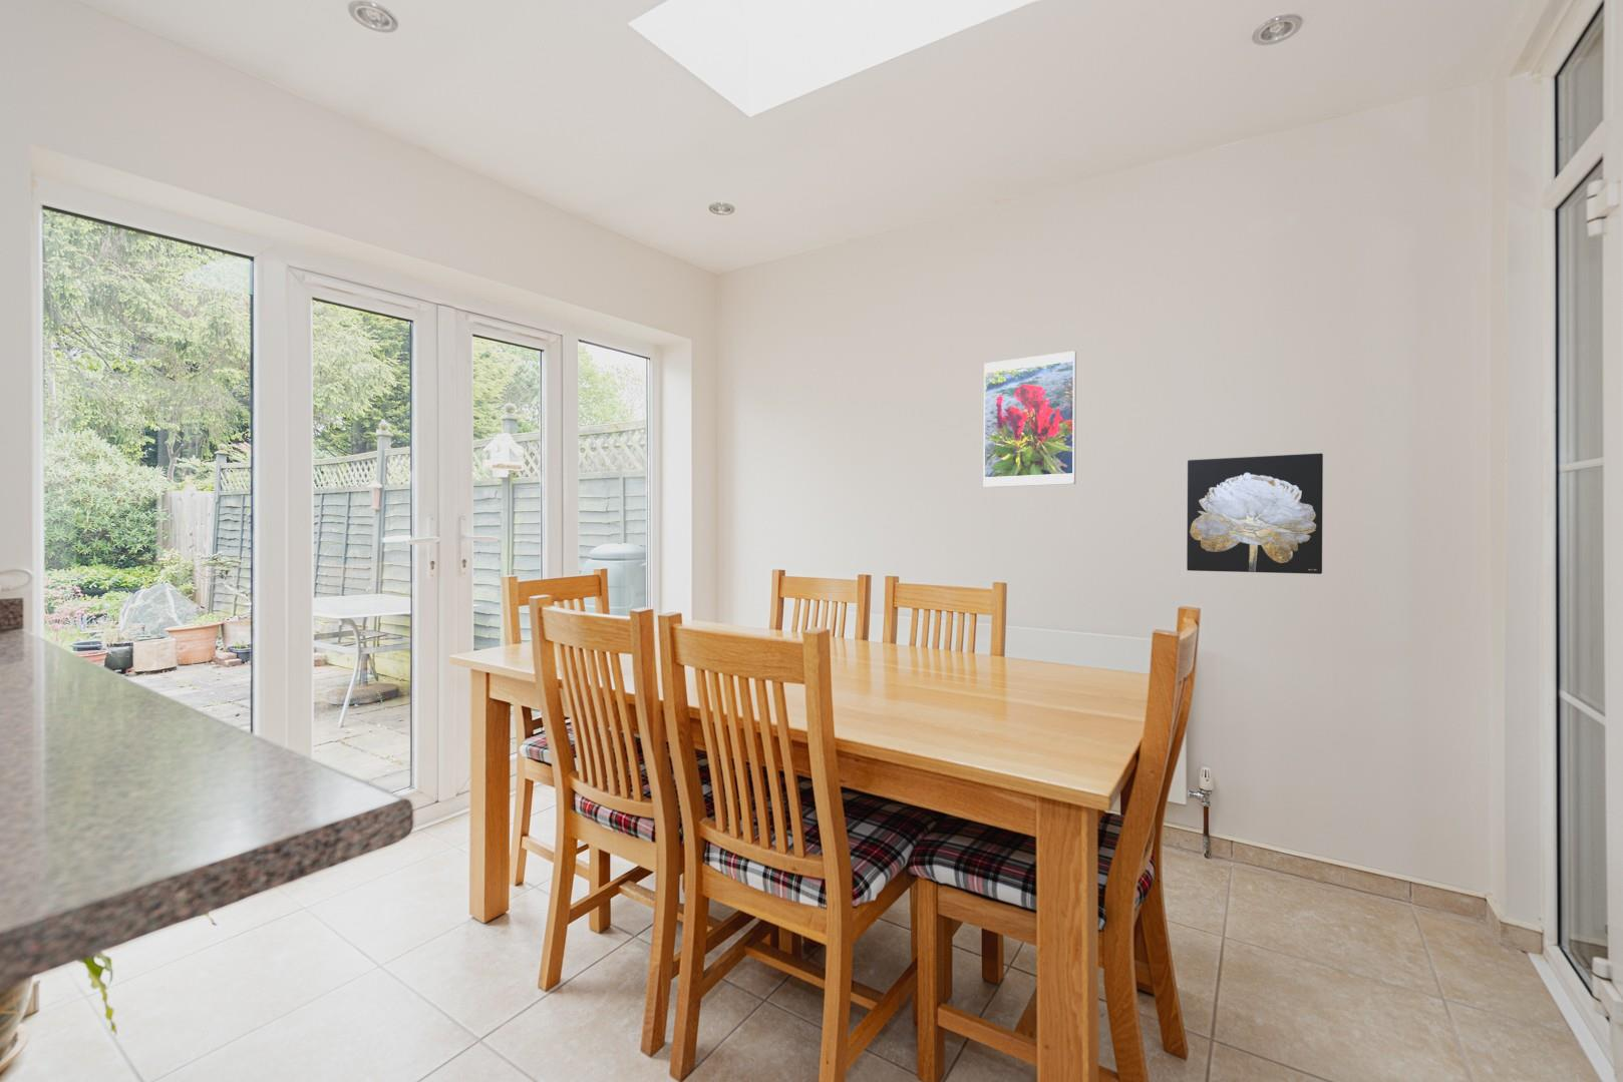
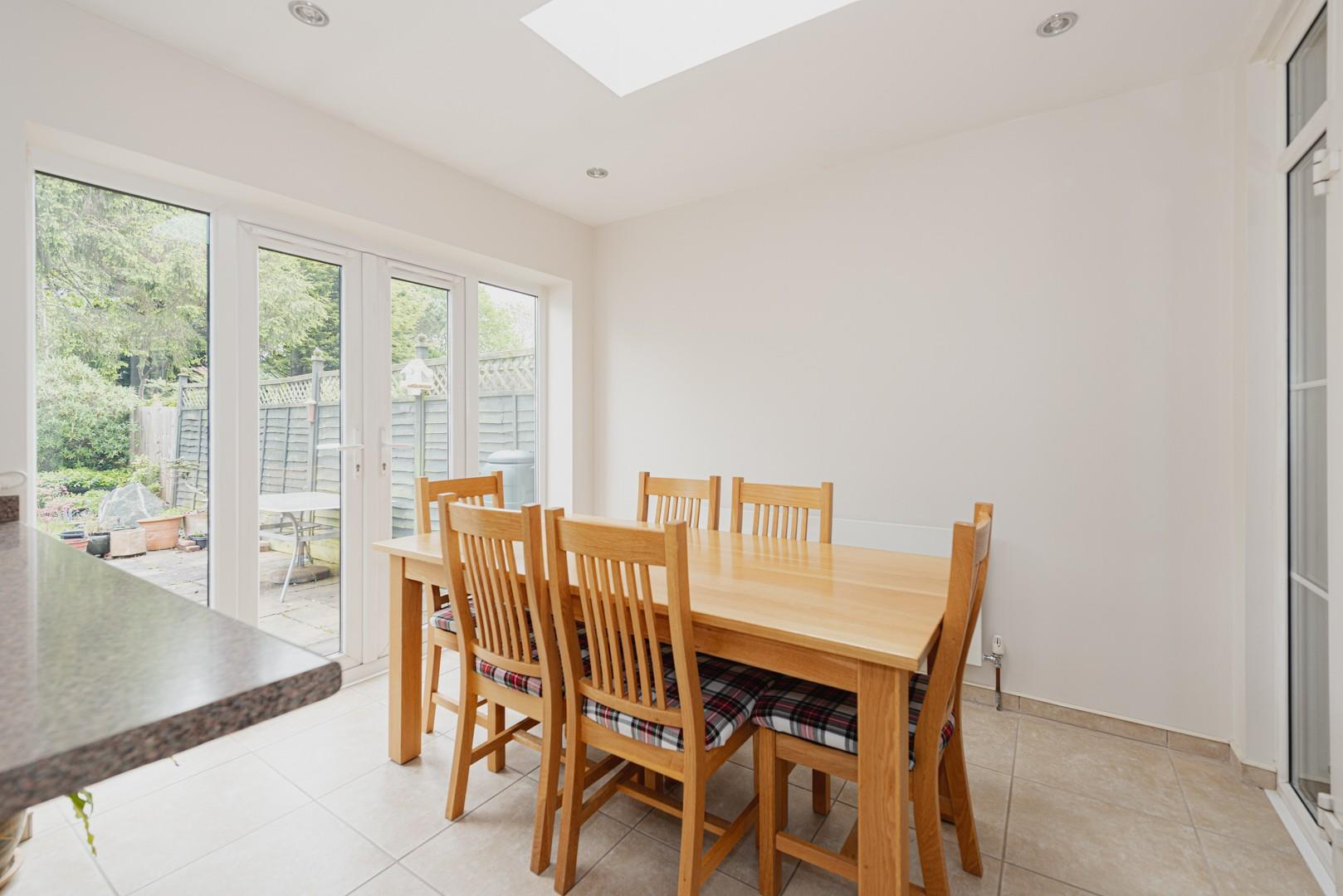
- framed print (1028, 420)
- wall art (1252, 514)
